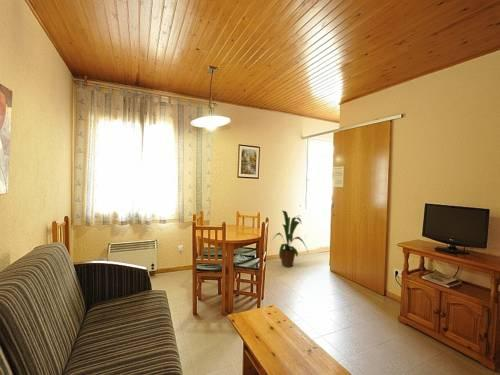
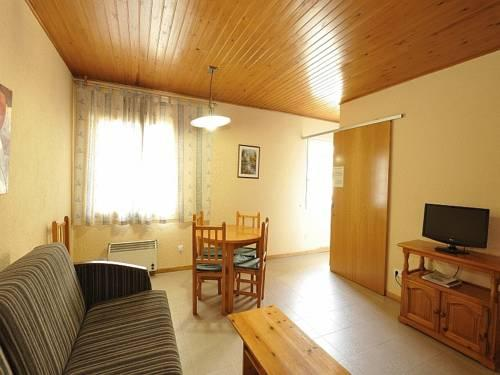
- house plant (292, 237)
